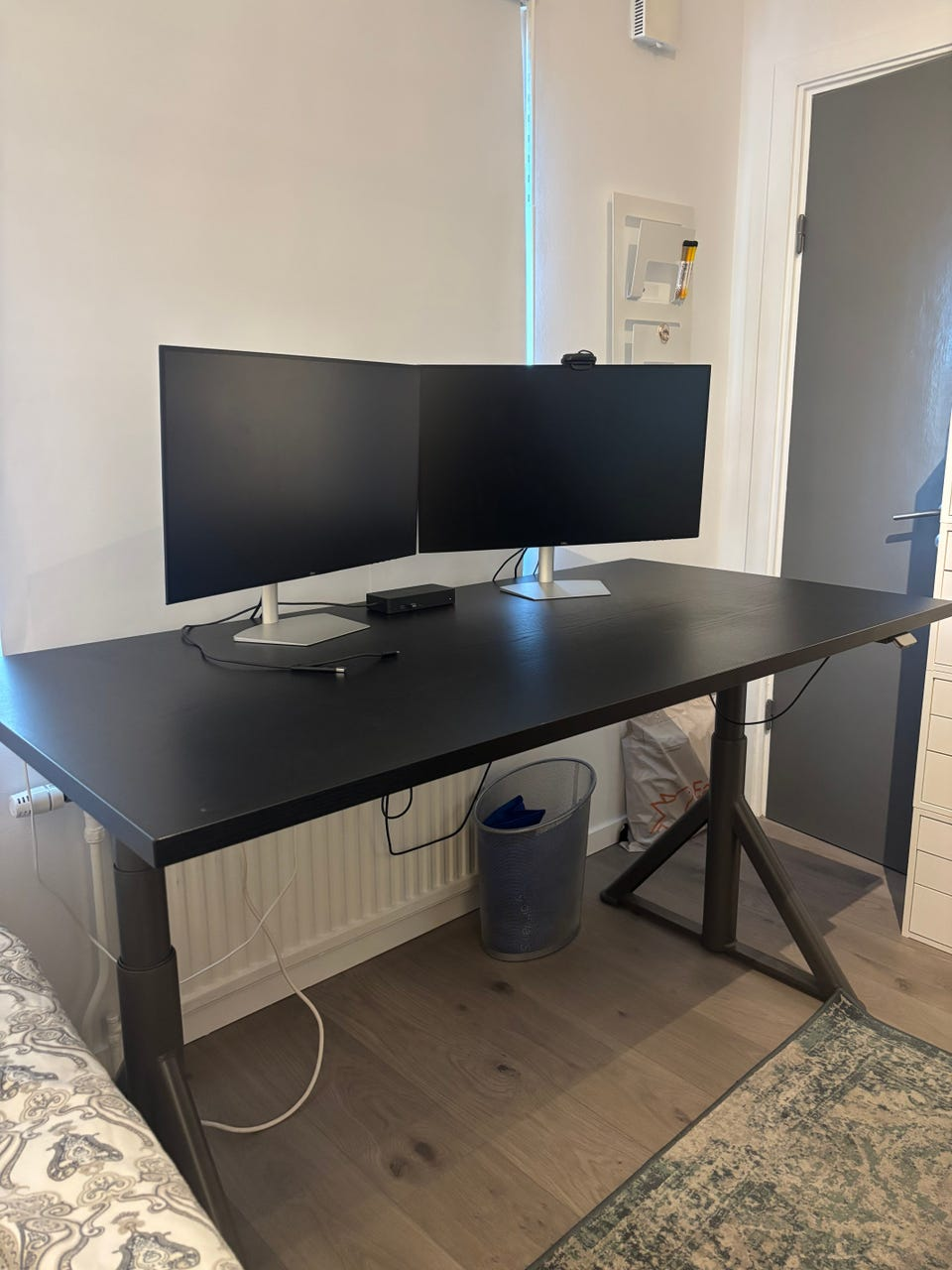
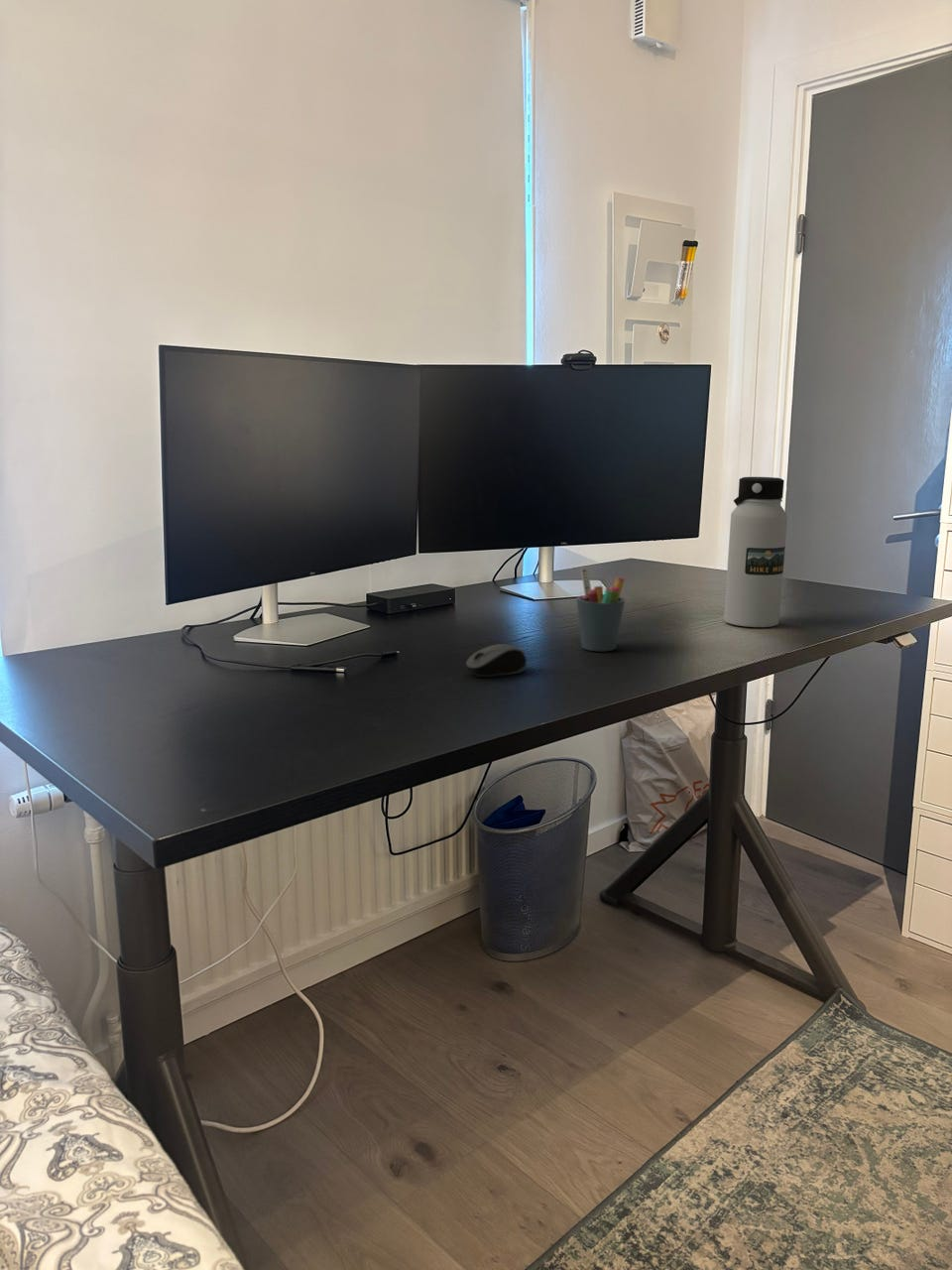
+ computer mouse (496, 658)
+ pen holder (601, 609)
+ water bottle (756, 551)
